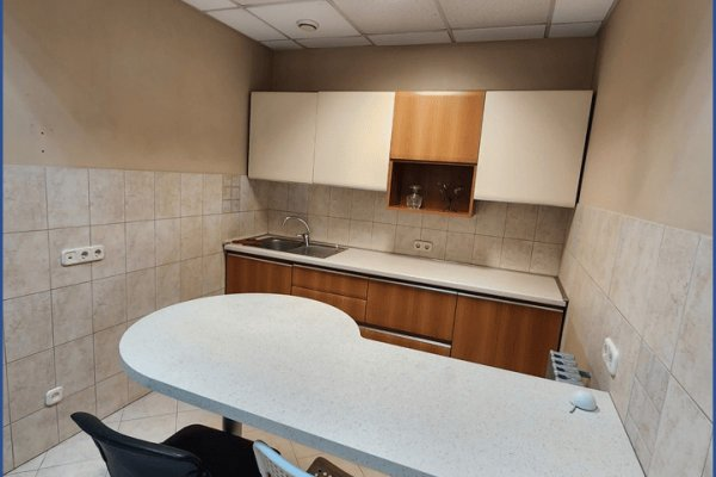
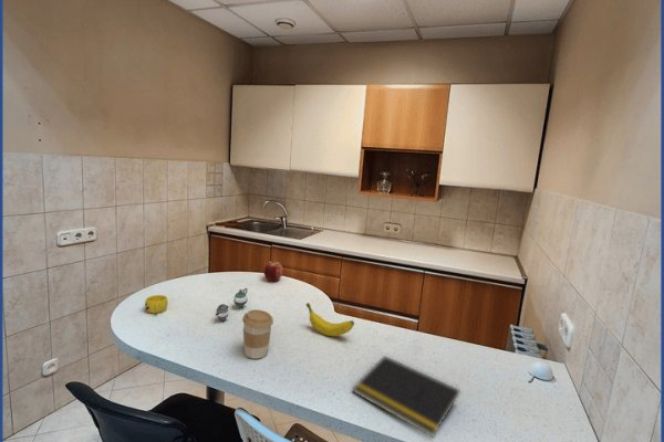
+ cup (156, 305)
+ banana (328, 322)
+ teapot (235, 303)
+ apple (273, 270)
+ coffee cup (257, 333)
+ notepad (405, 390)
